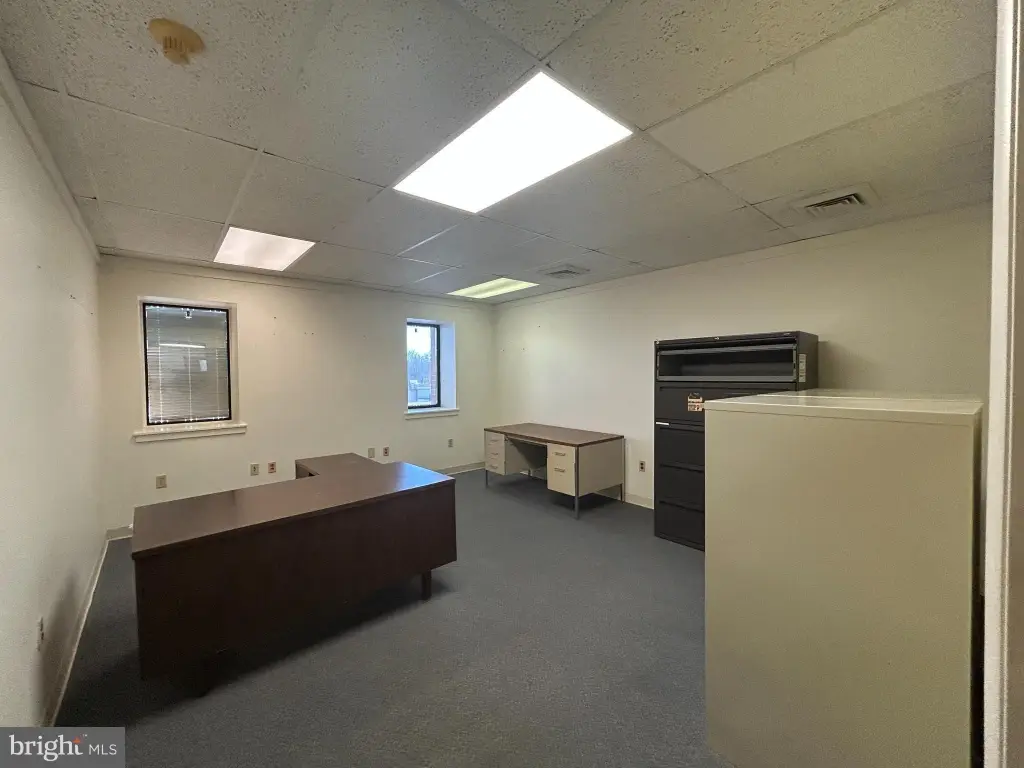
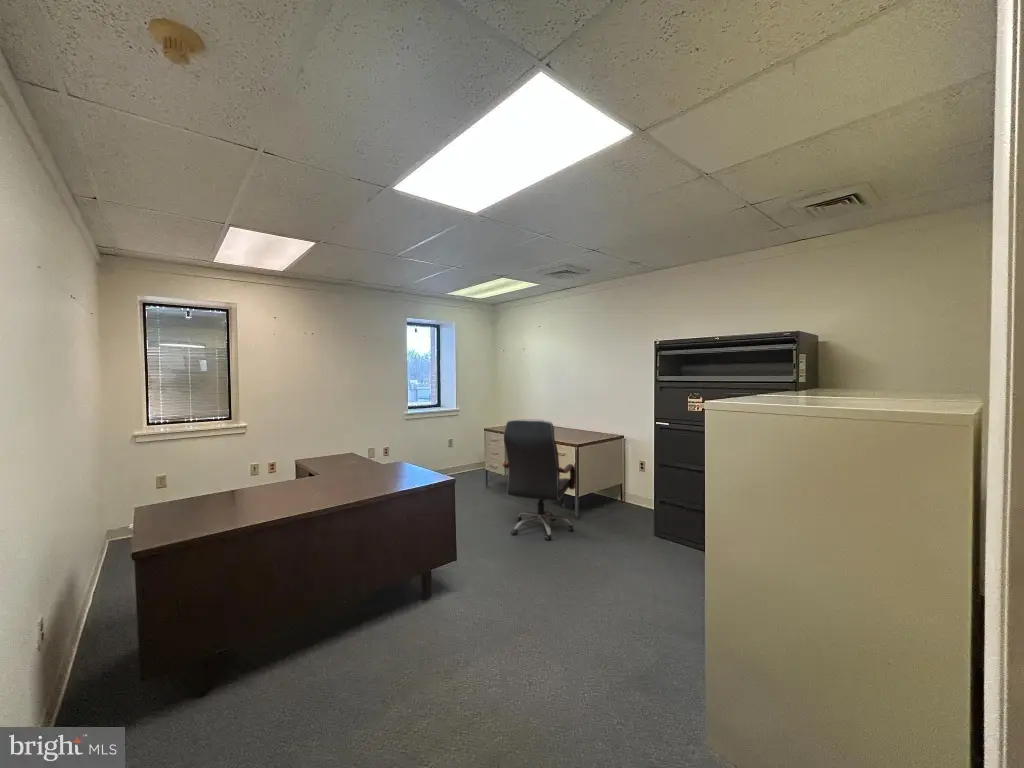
+ office chair (539, 473)
